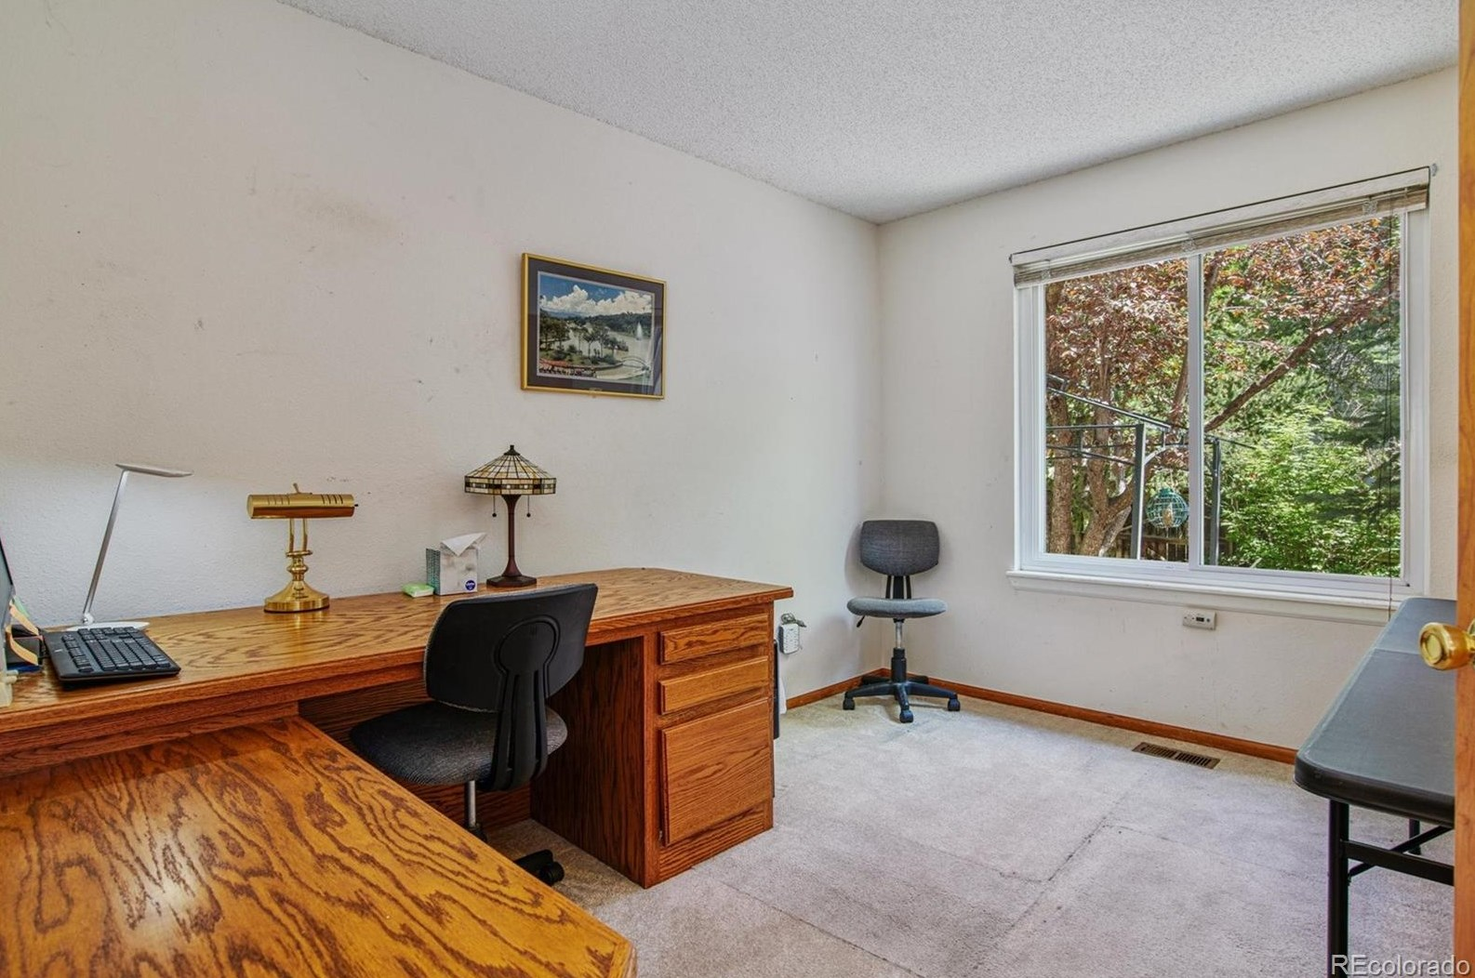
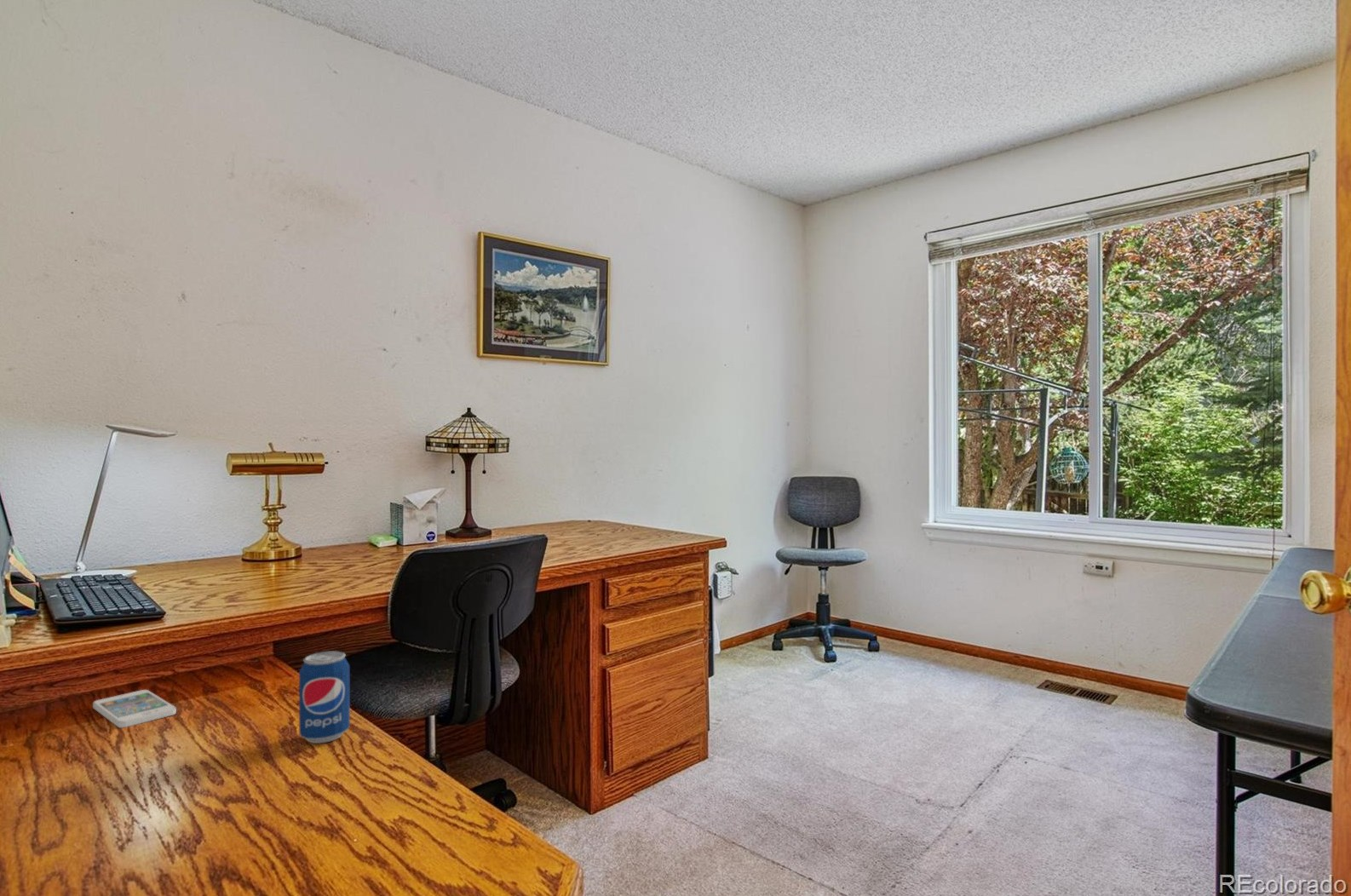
+ smartphone (134, 707)
+ beverage can (325, 696)
